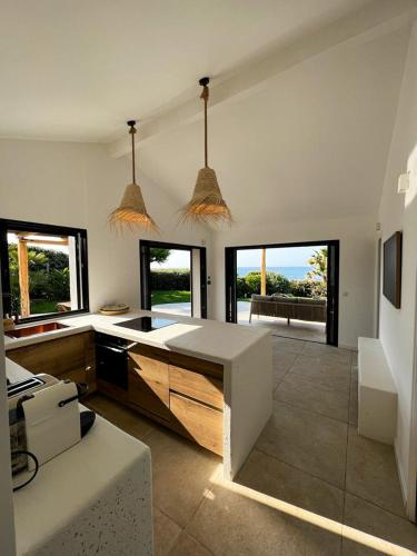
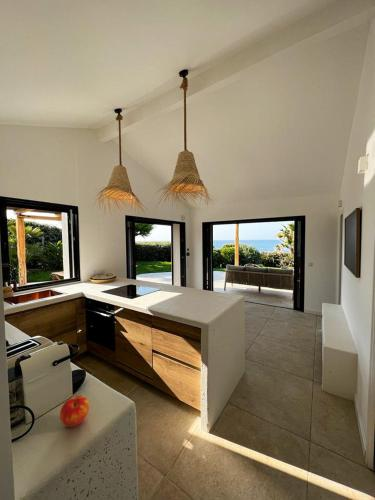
+ apple (75, 411)
